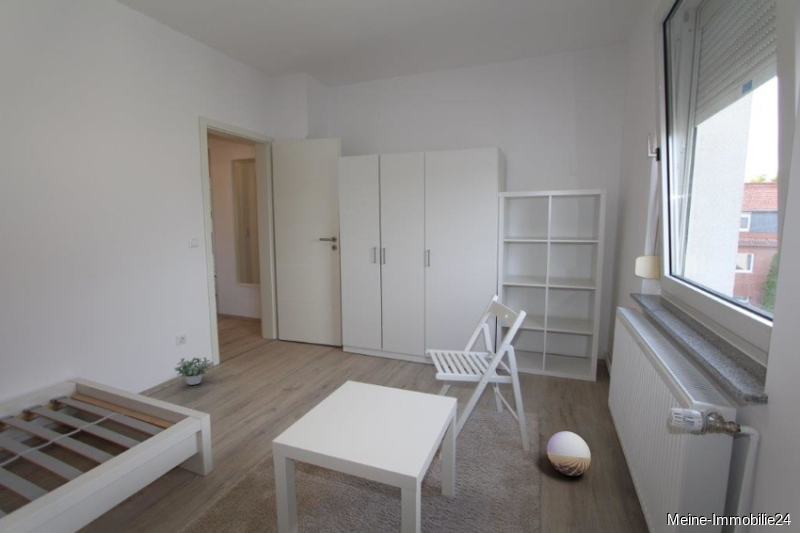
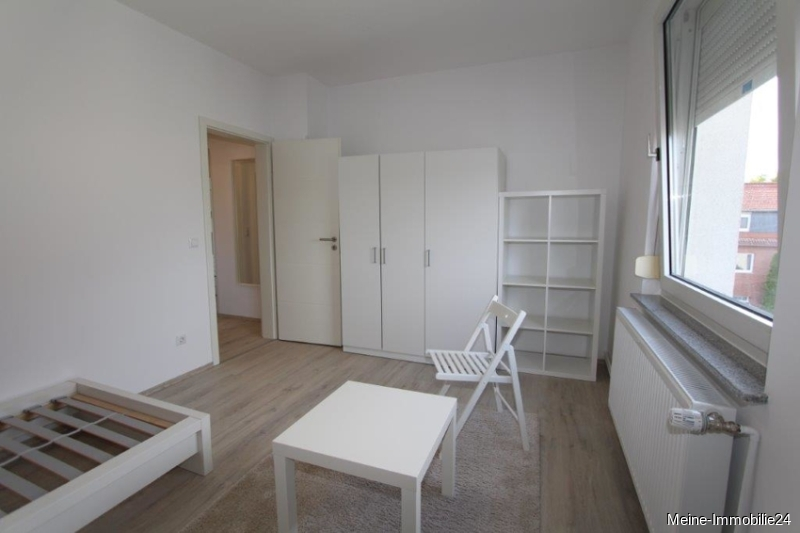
- potted plant (193, 370)
- ball (568, 452)
